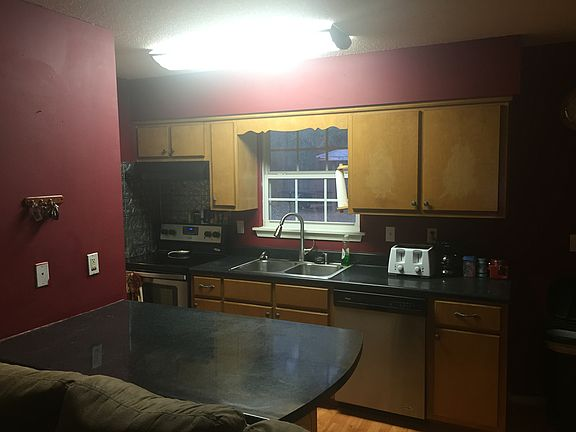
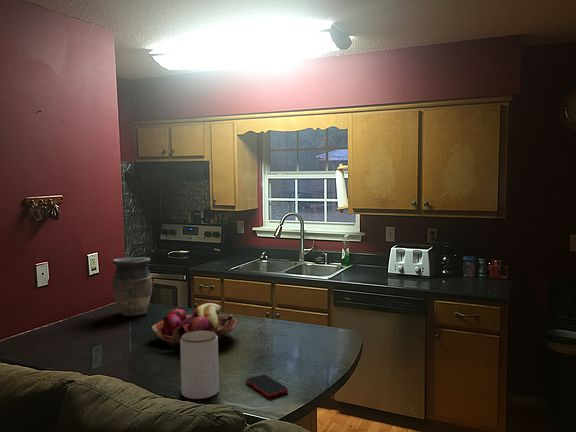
+ jar (199, 363)
+ smartphone (266, 385)
+ fruit basket (197, 323)
+ vase (132, 286)
